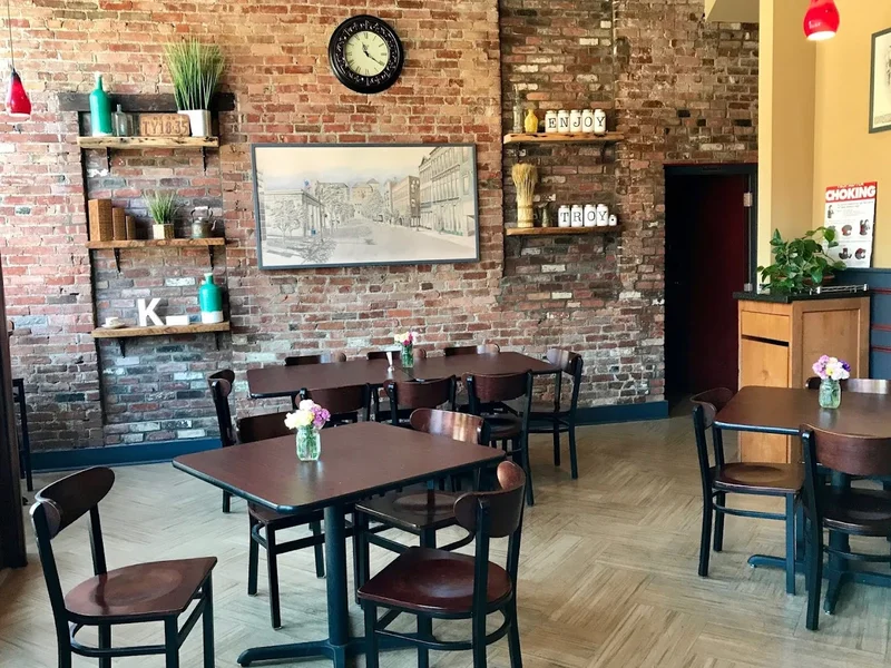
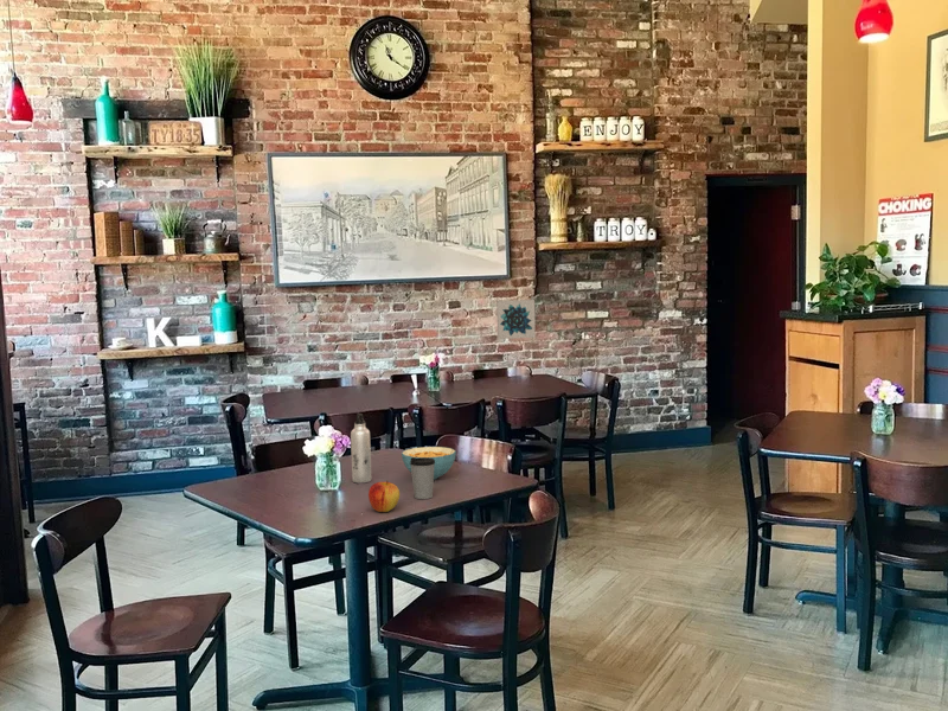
+ apple (384, 494)
+ water bottle (360, 447)
+ wall art (515, 319)
+ coffee cup (423, 478)
+ cereal bowl (434, 466)
